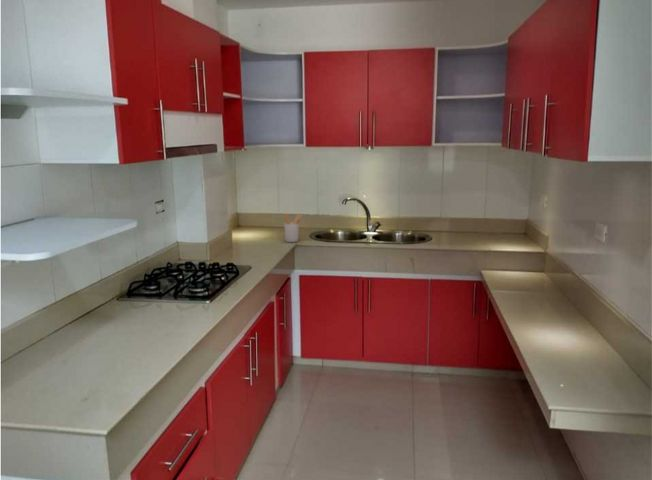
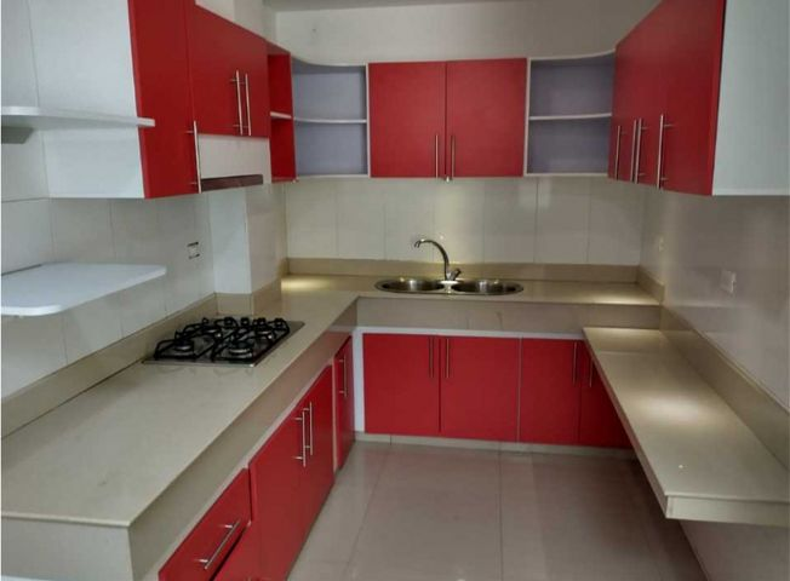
- utensil holder (294, 227)
